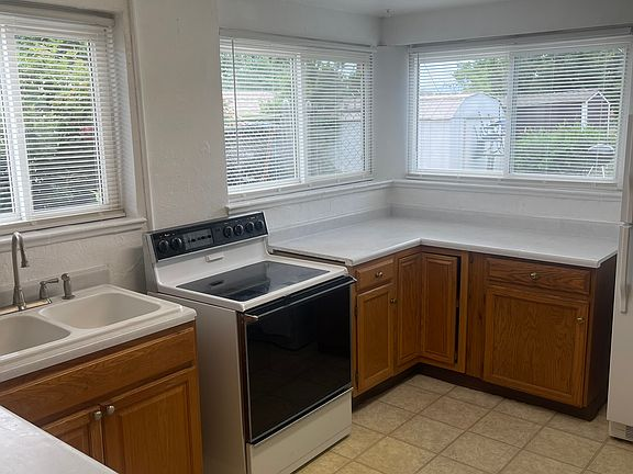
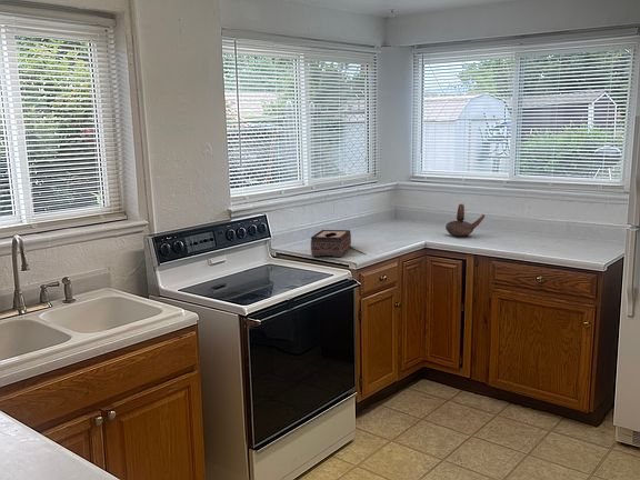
+ teapot (463, 219)
+ tissue box (331, 242)
